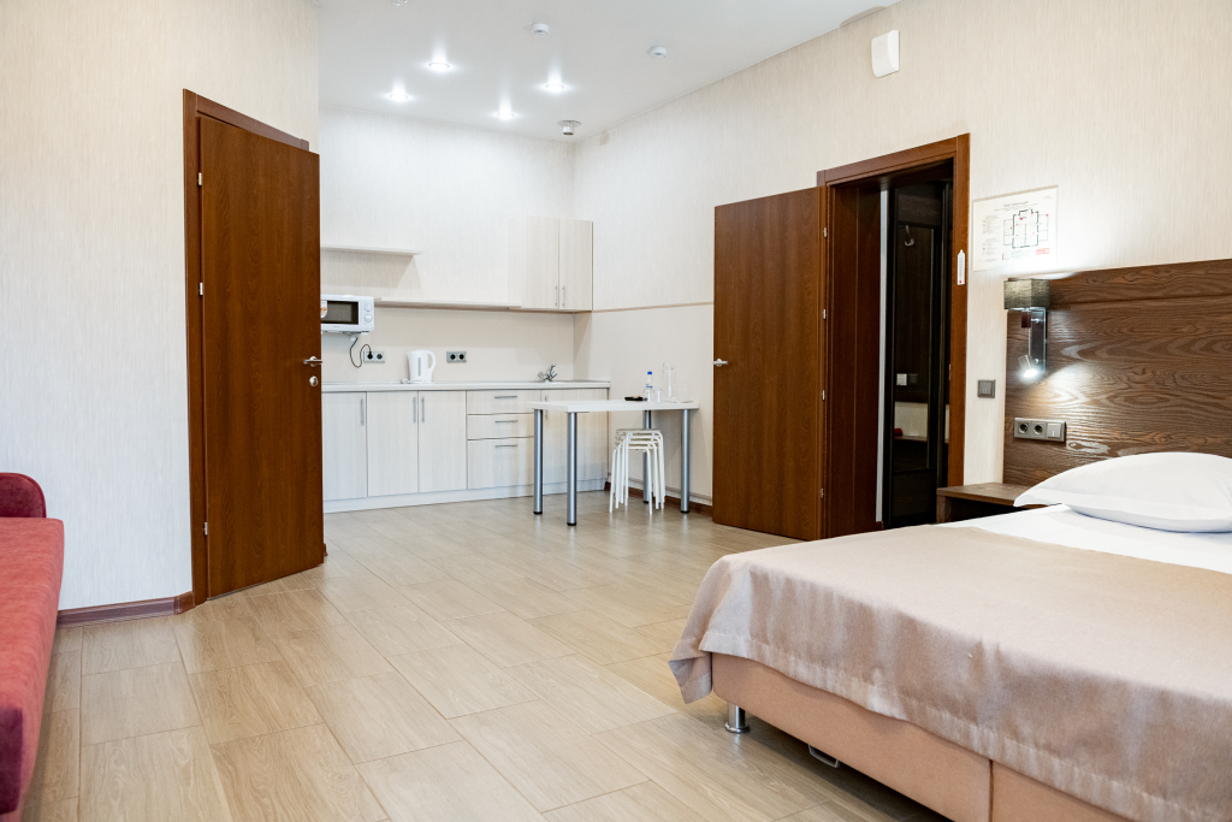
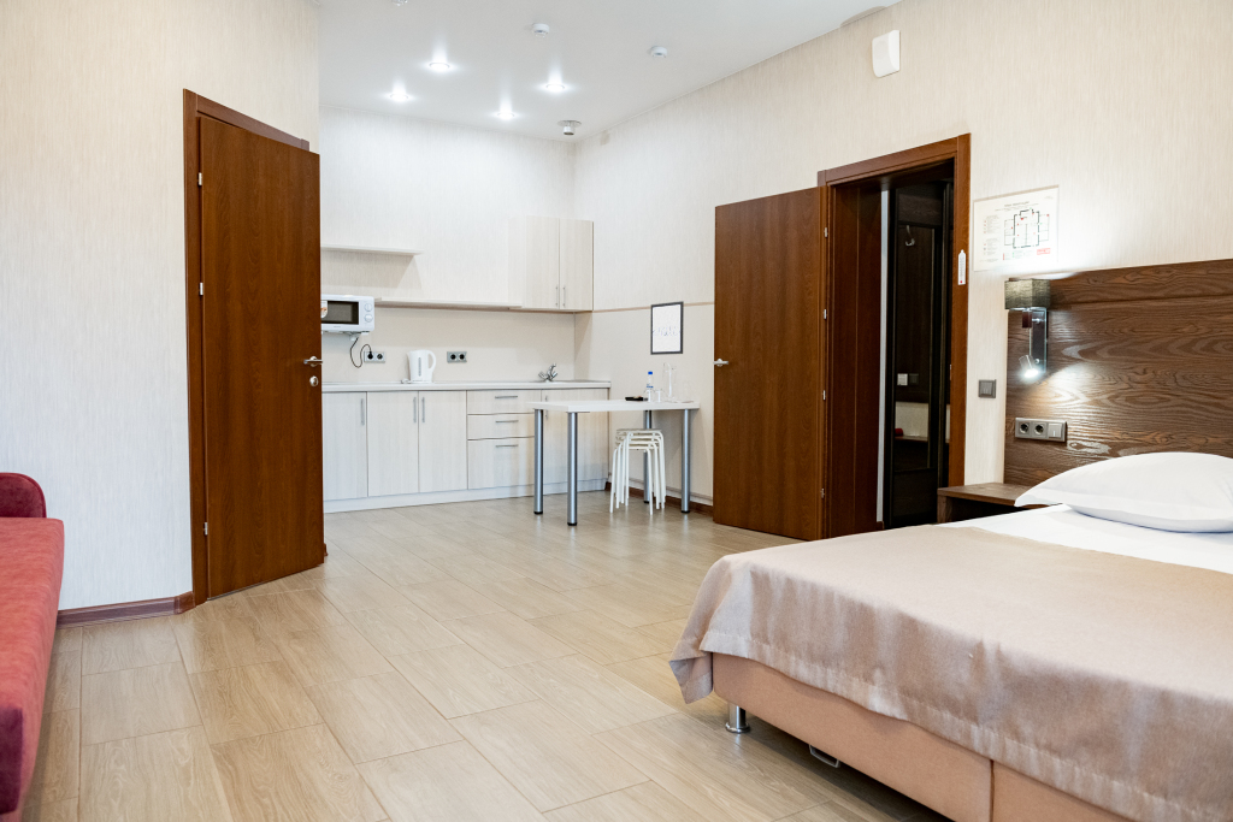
+ wall art (666, 329)
